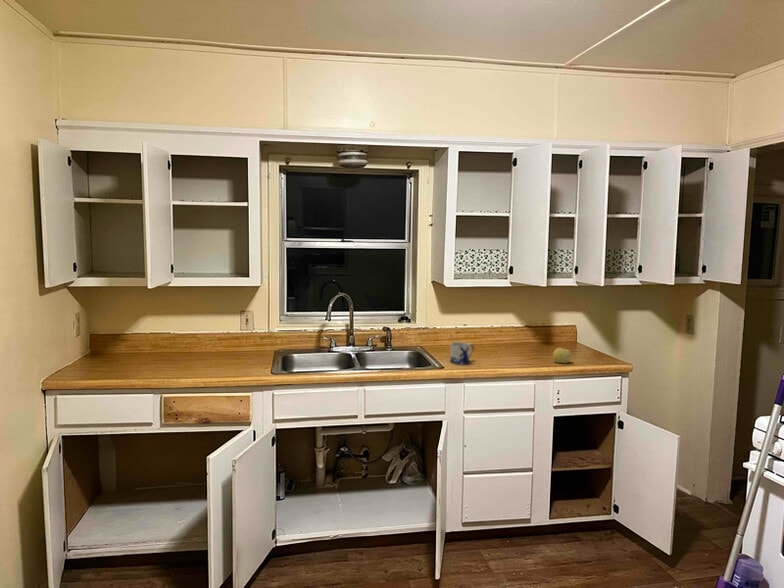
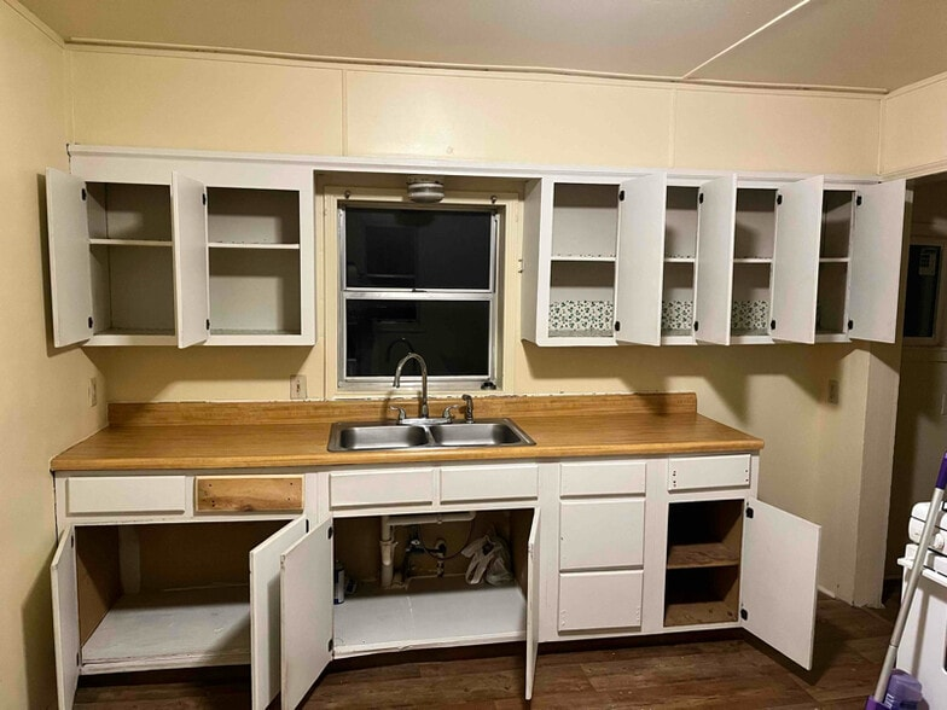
- mug (461, 353)
- apple (561, 355)
